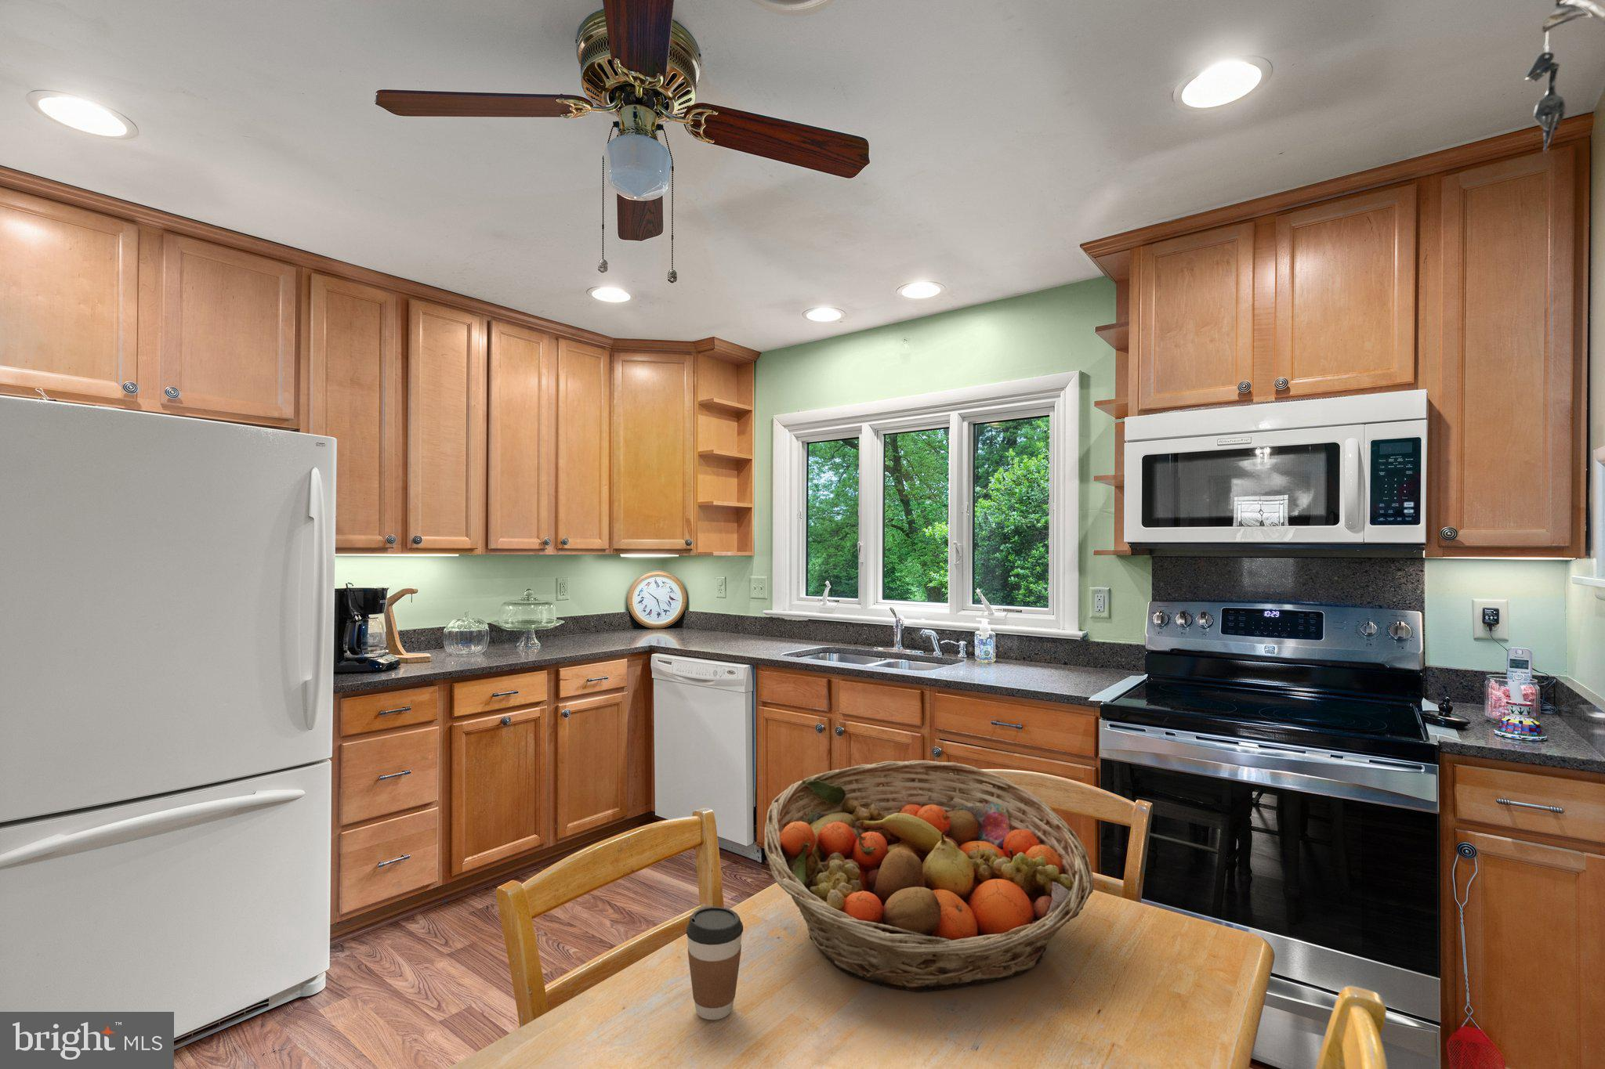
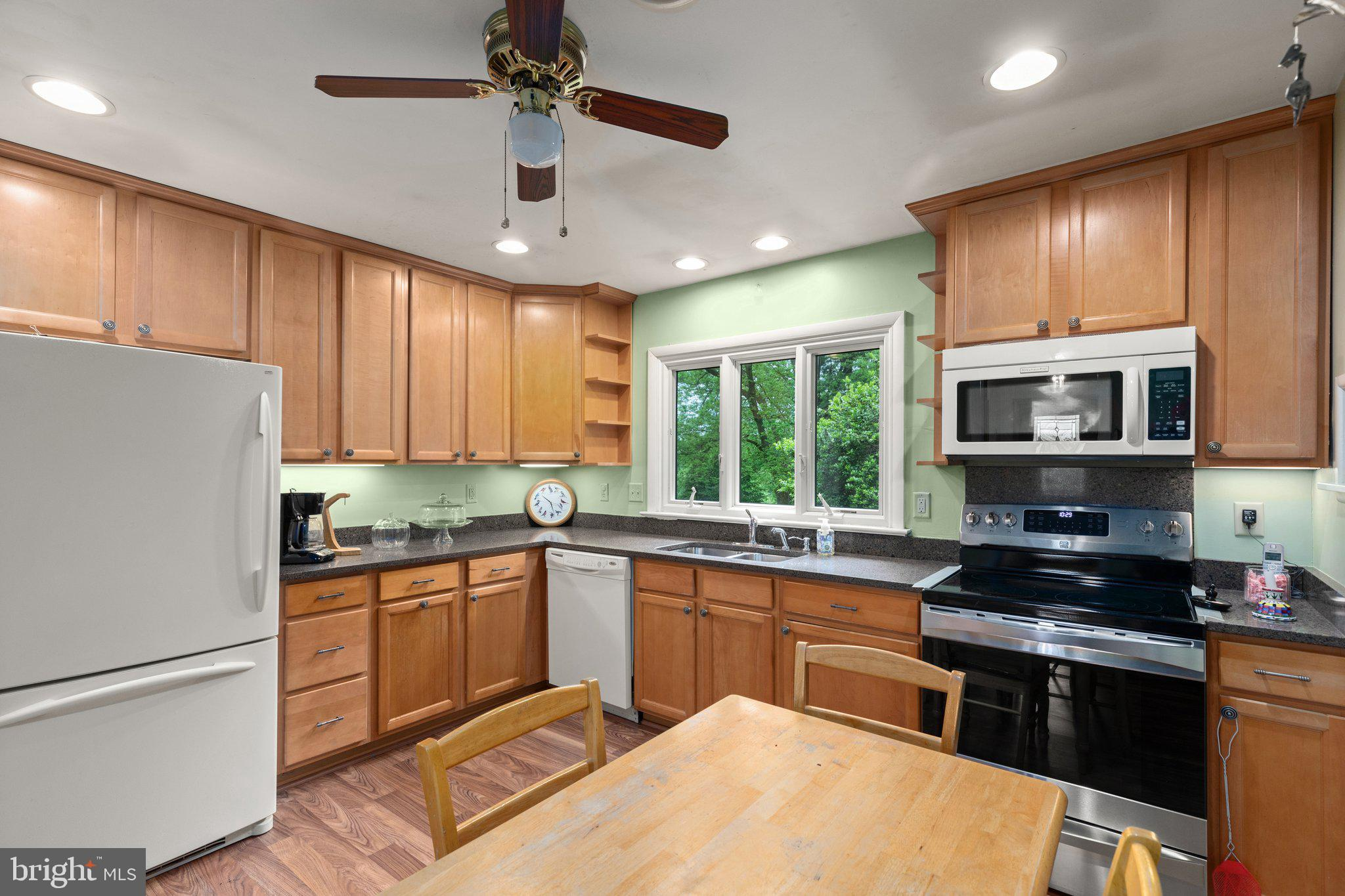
- coffee cup (714, 963)
- fruit basket (924, 863)
